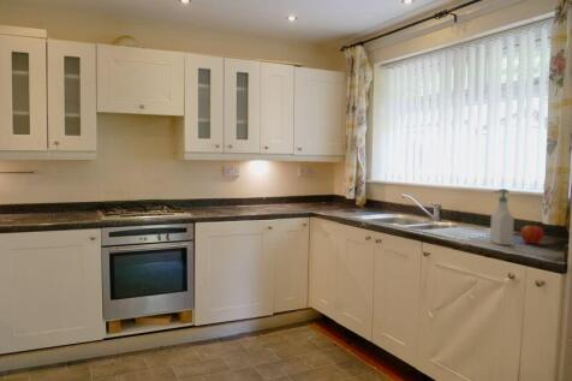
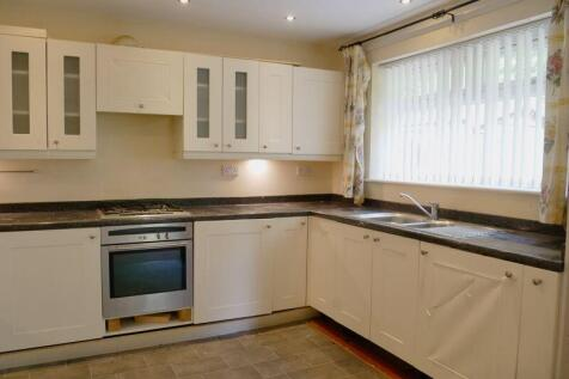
- soap bottle (500, 215)
- apple (531, 233)
